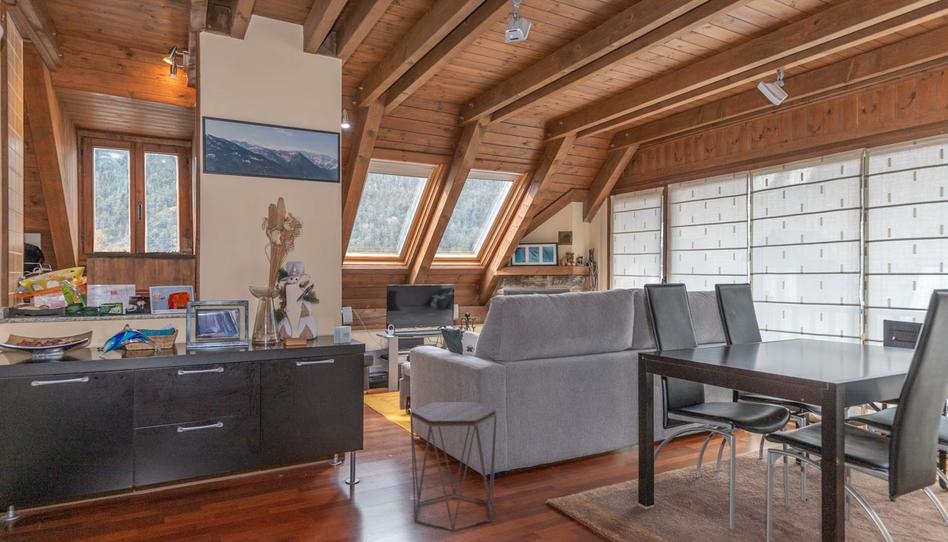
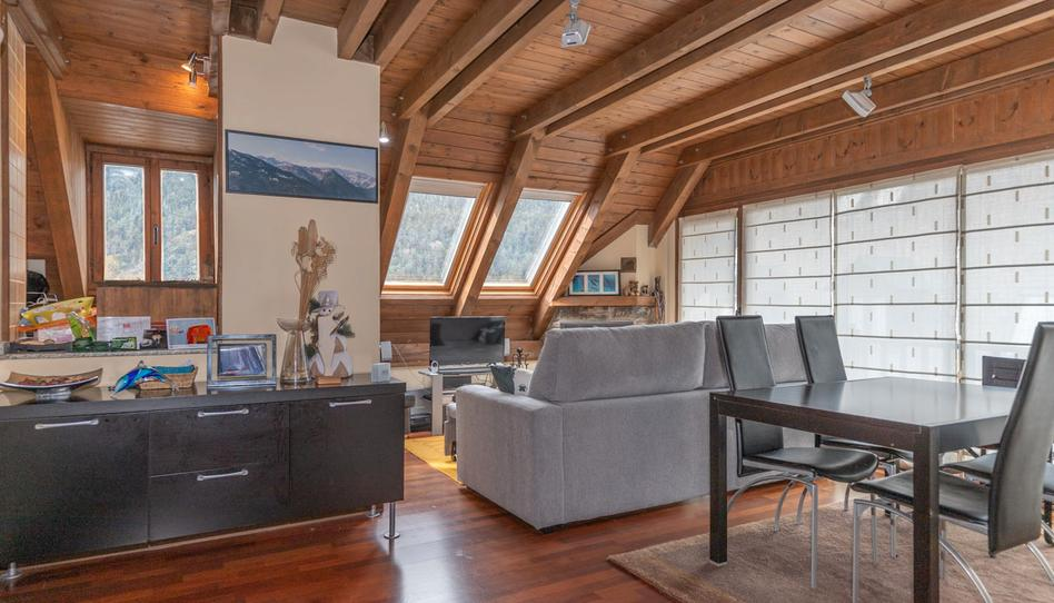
- side table (447, 461)
